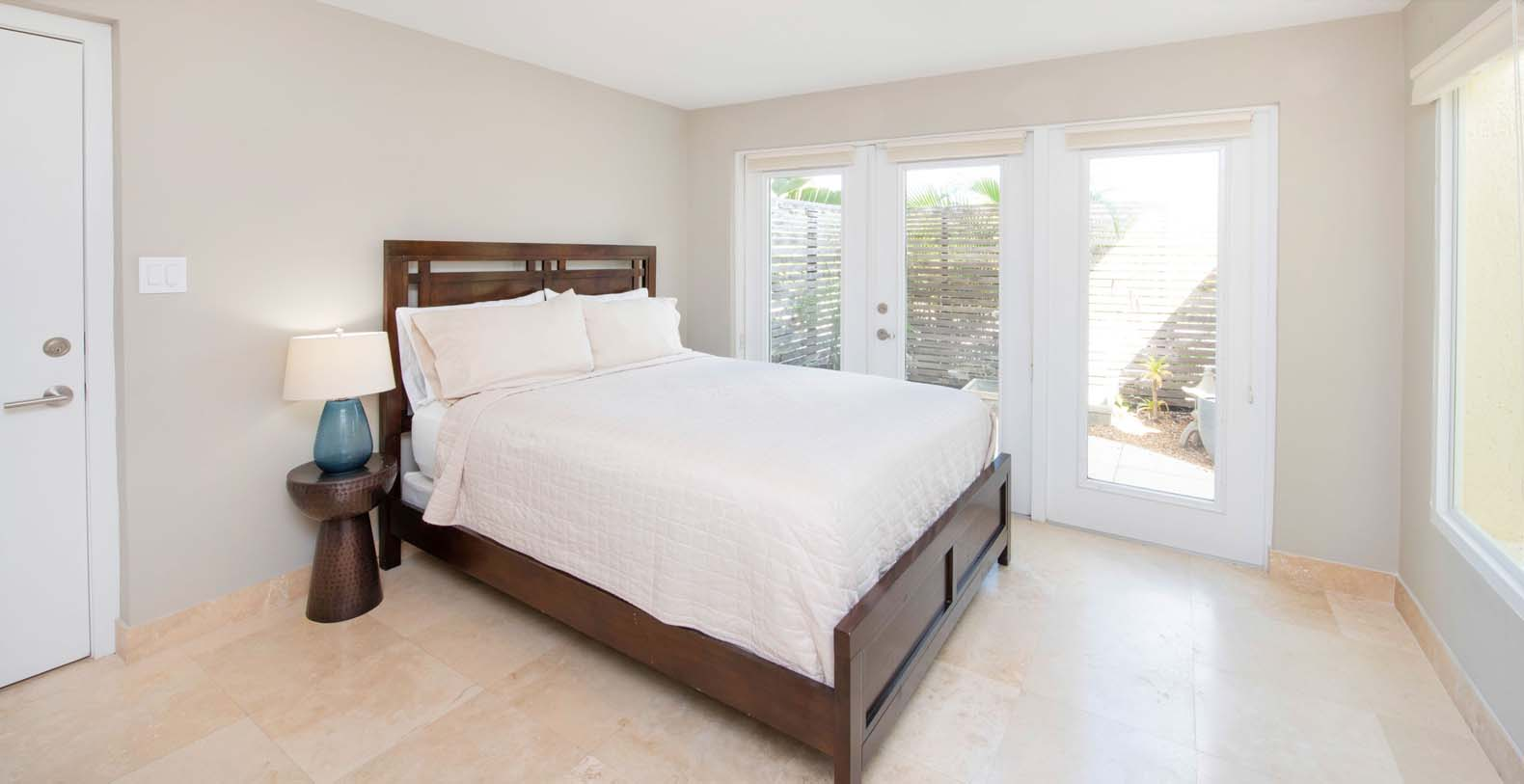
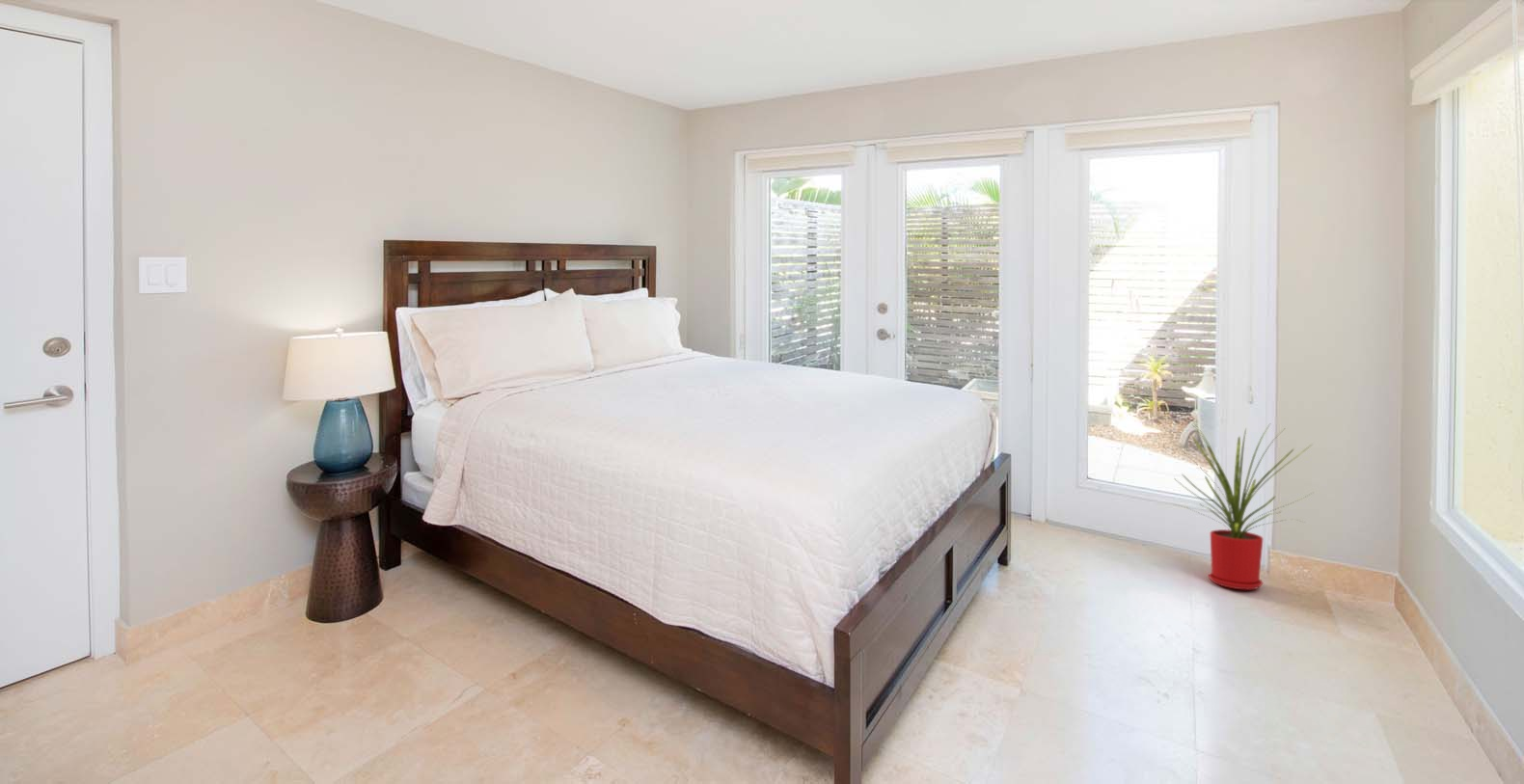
+ house plant (1237, 503)
